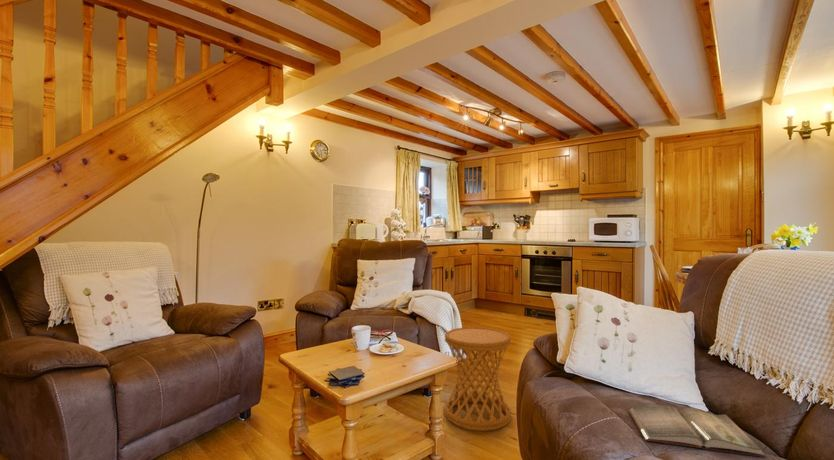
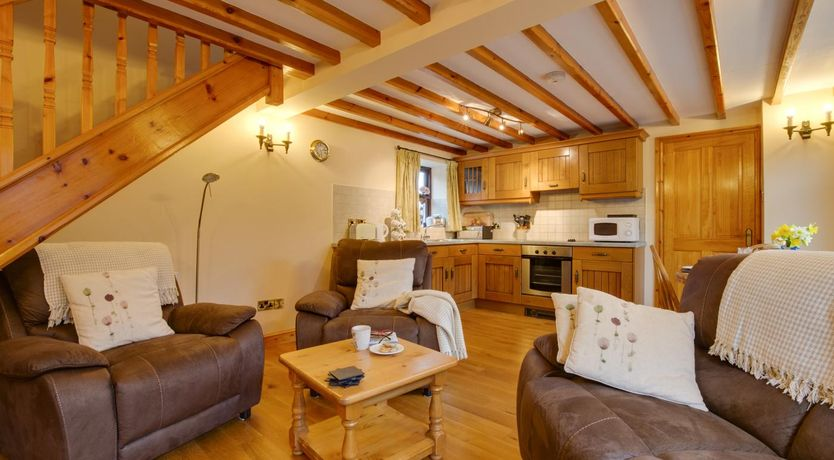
- hardback book (689, 426)
- side table (477, 374)
